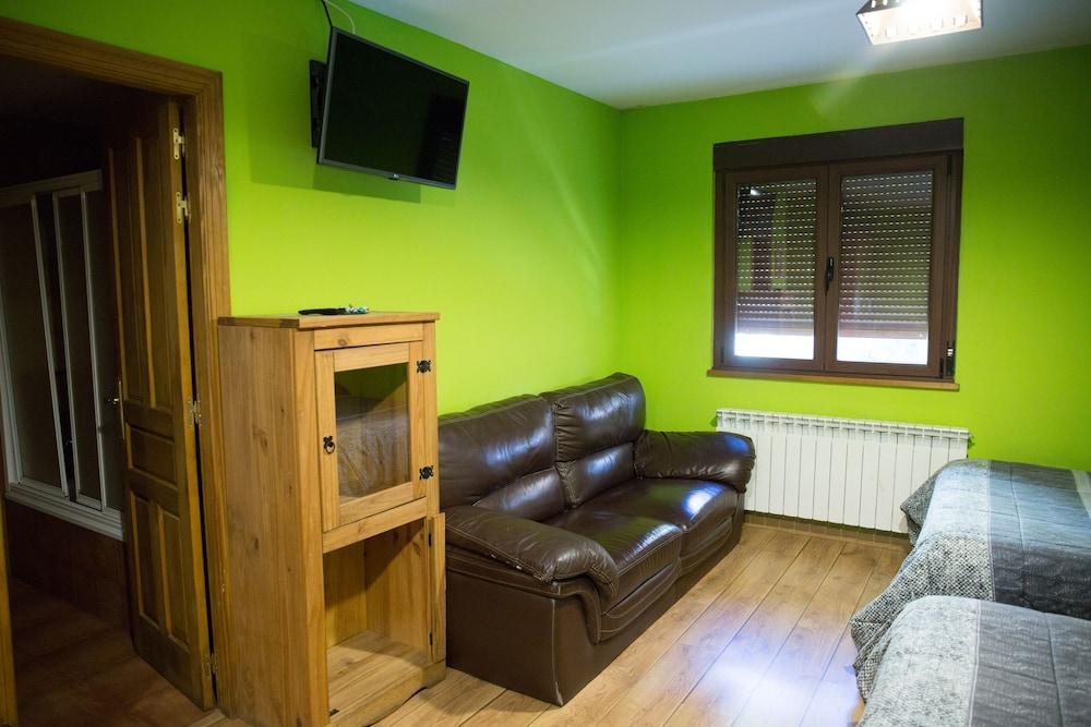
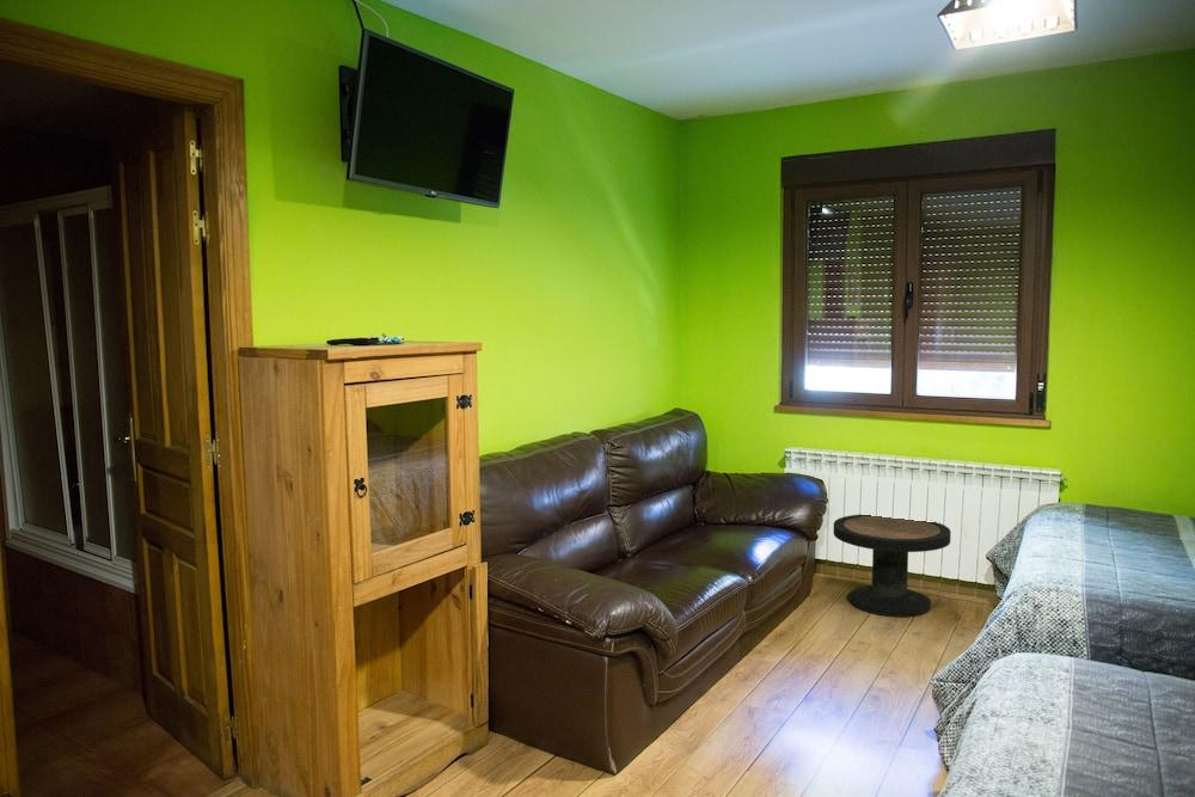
+ side table (889, 564)
